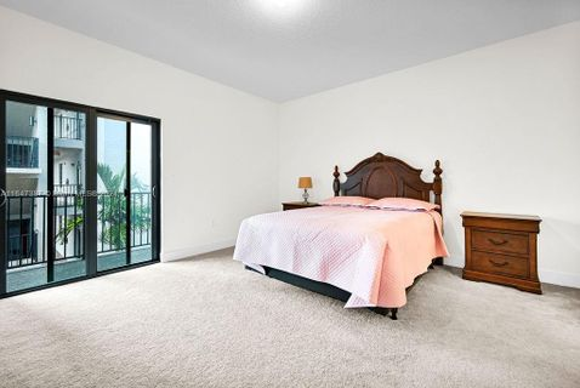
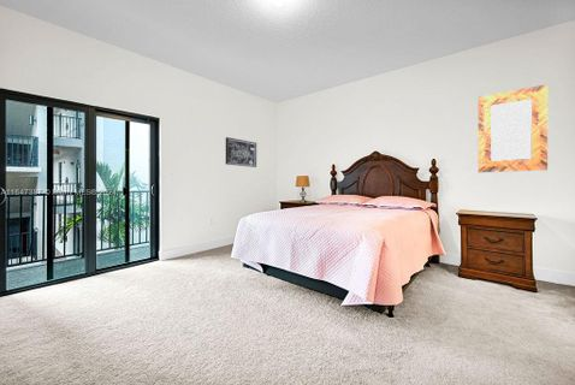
+ wall art (242, 153)
+ home mirror (510, 131)
